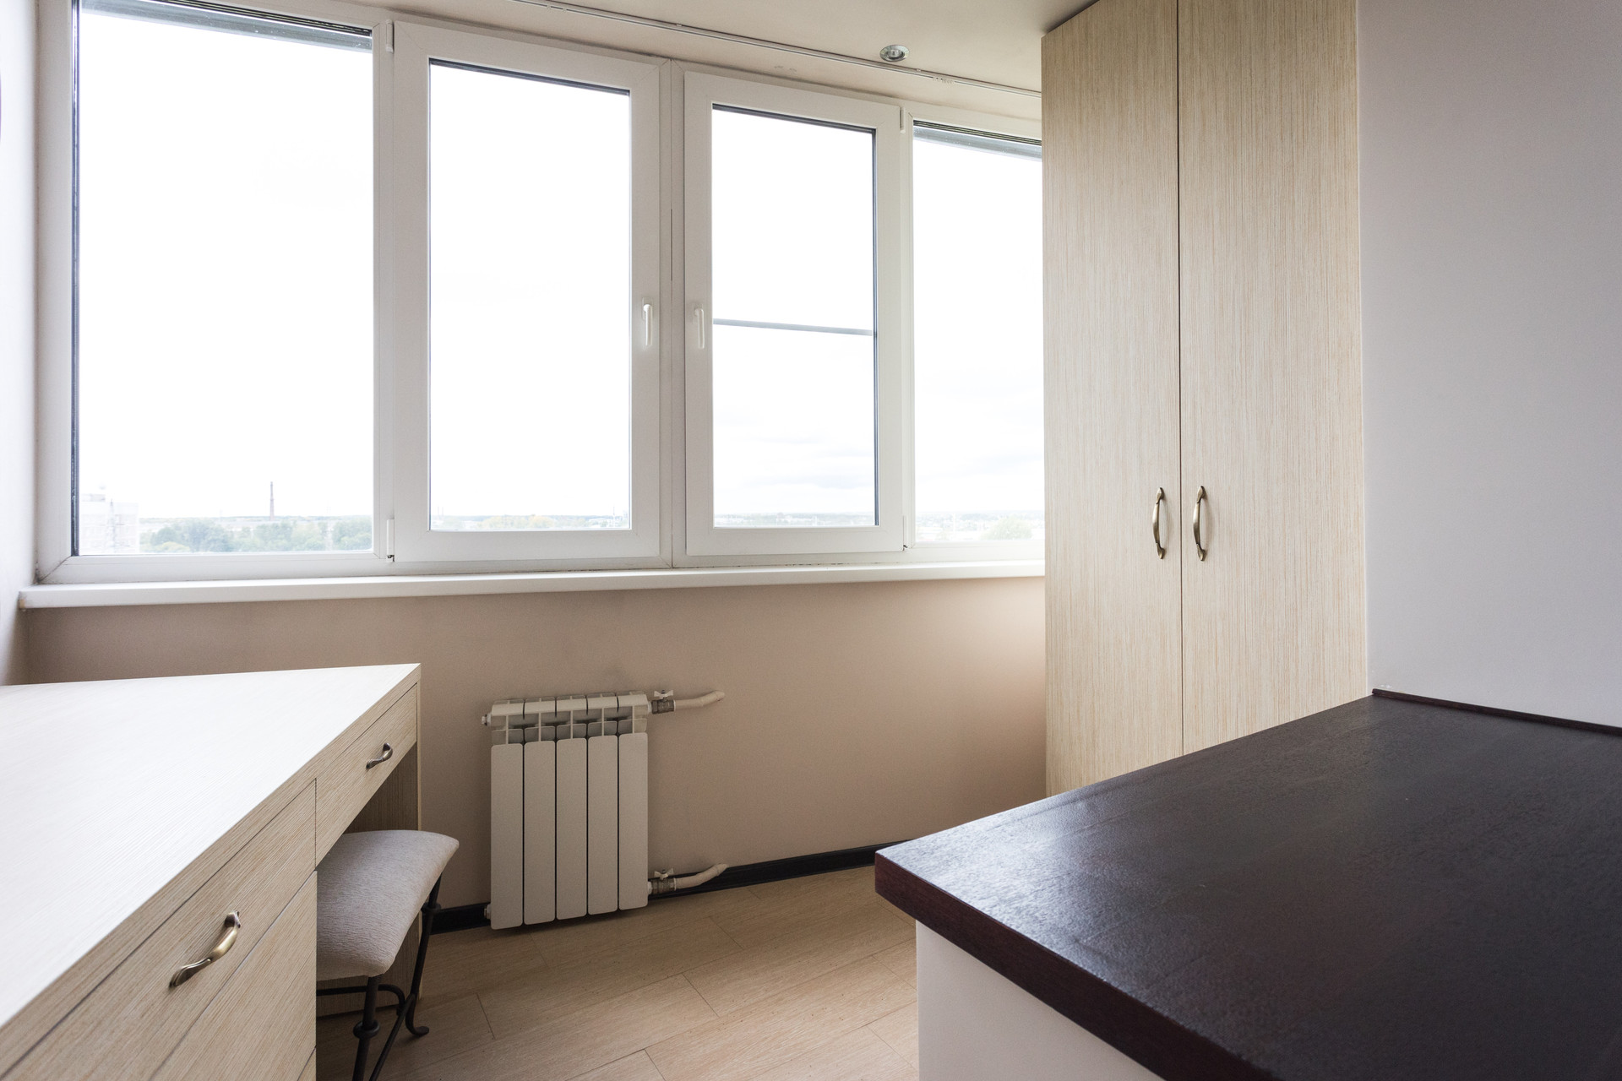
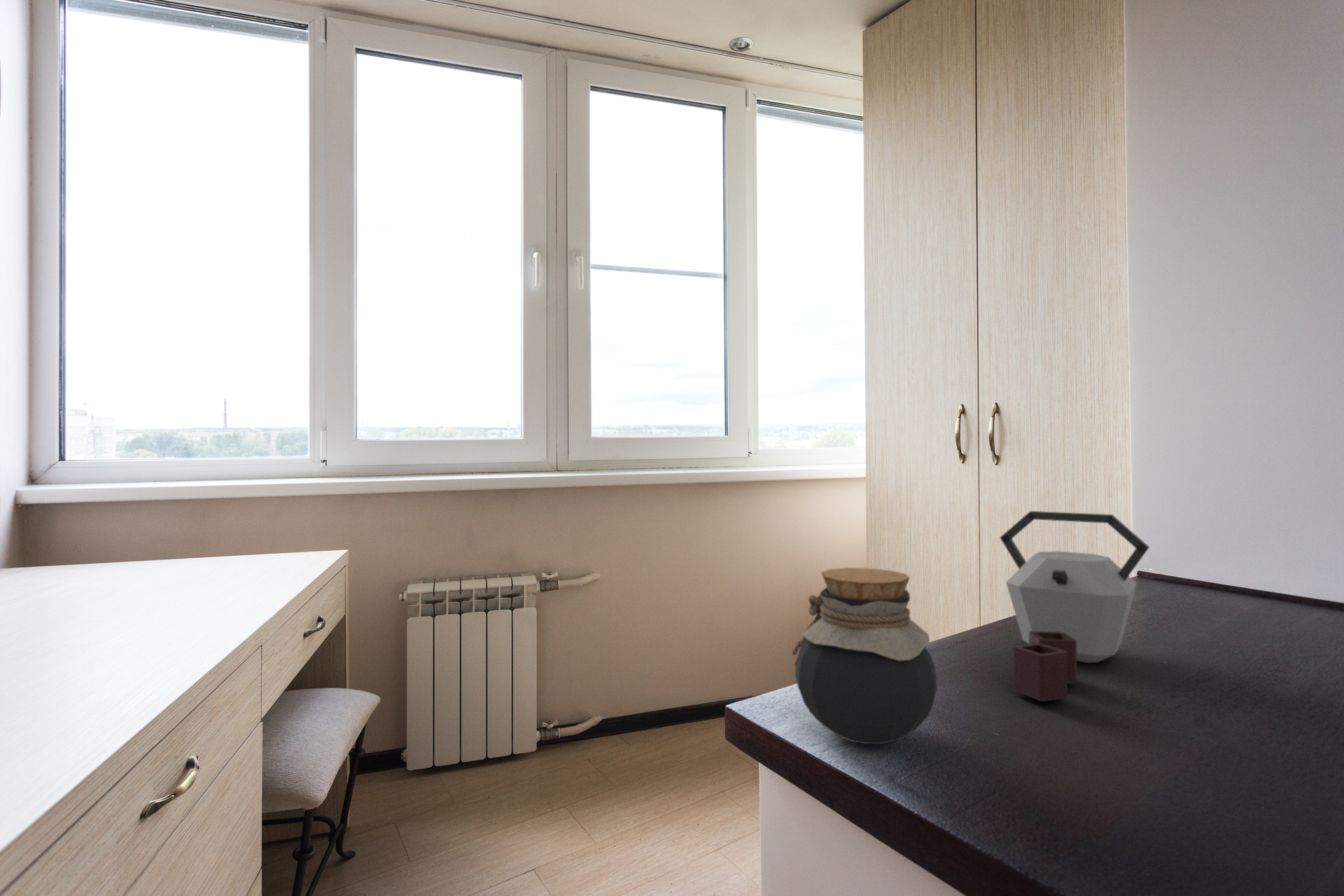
+ jar (860, 652)
+ kettle (1060, 592)
